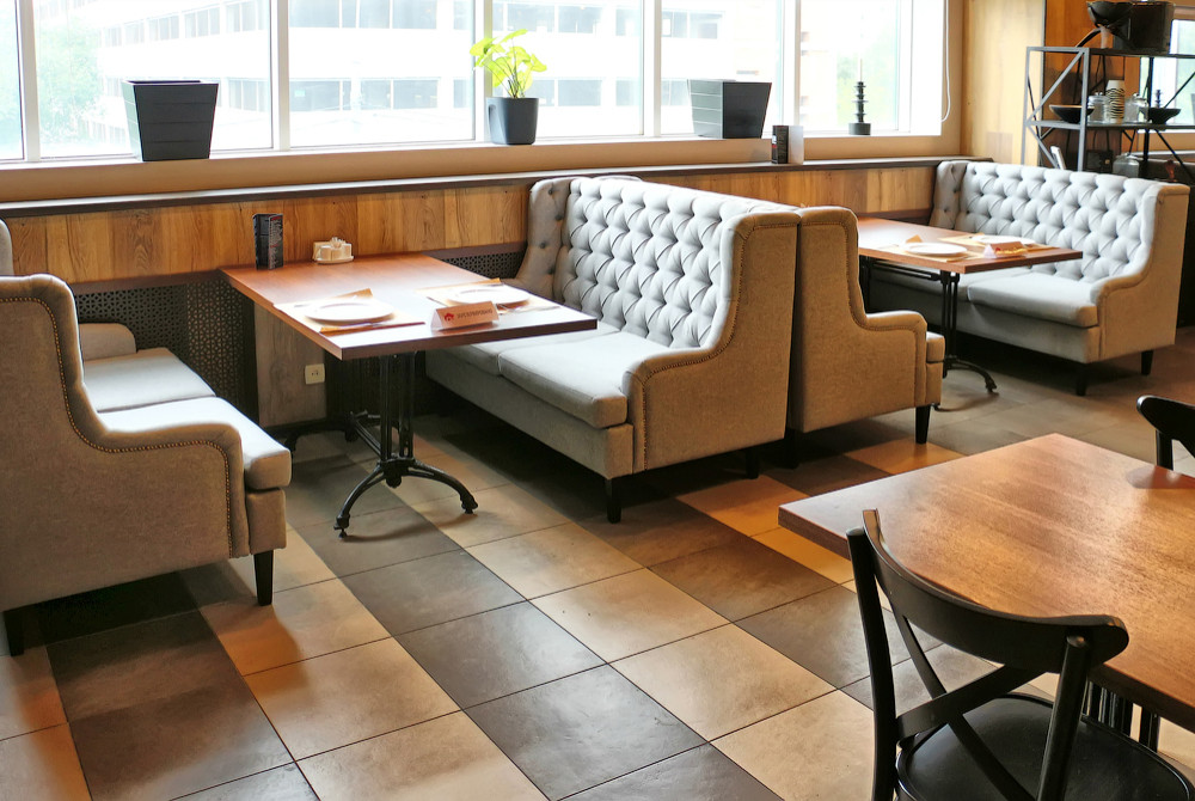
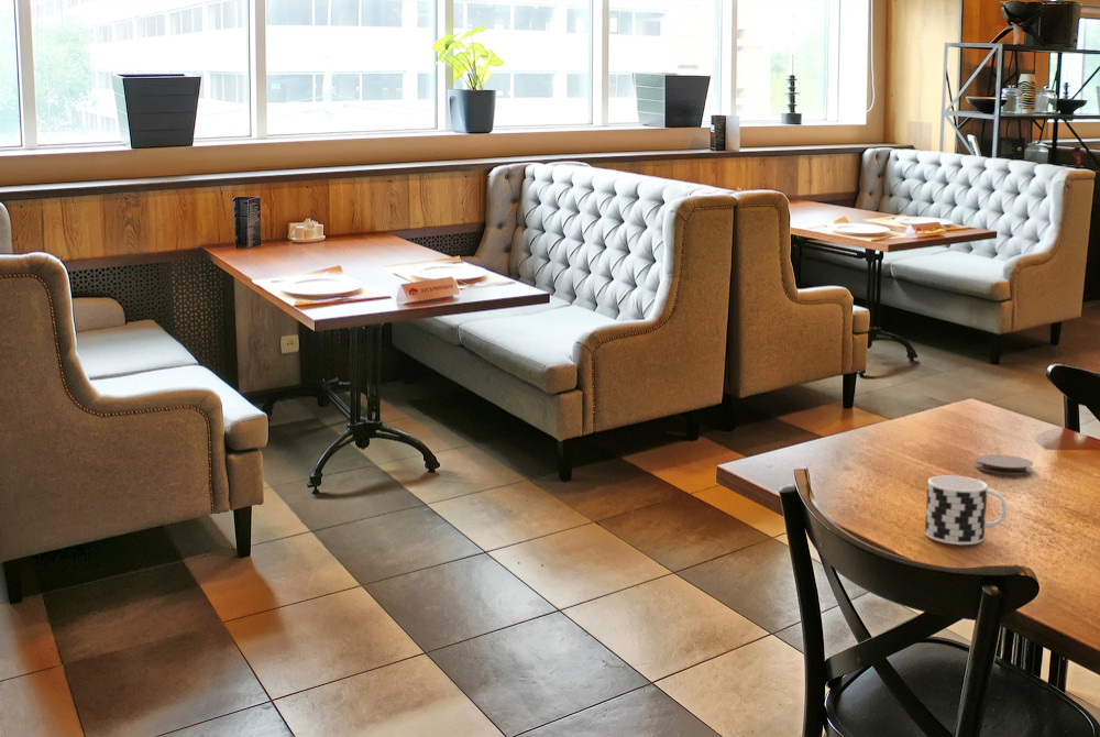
+ cup (966, 510)
+ coaster (1003, 464)
